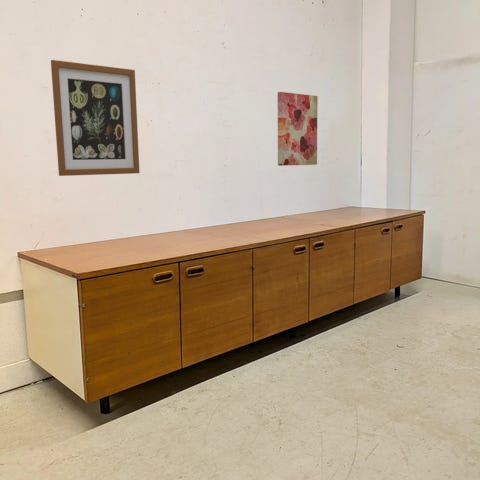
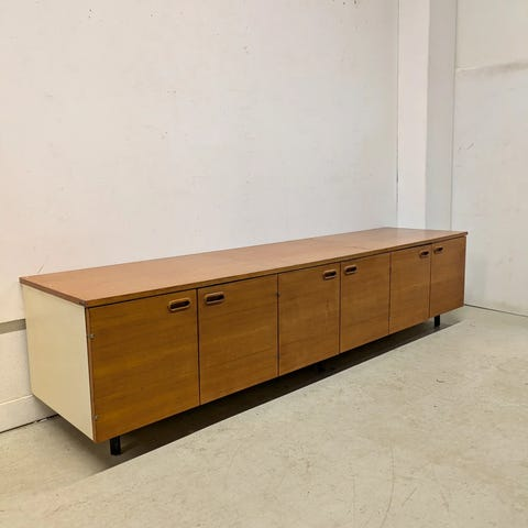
- wall art (298, 130)
- wall art (98, 120)
